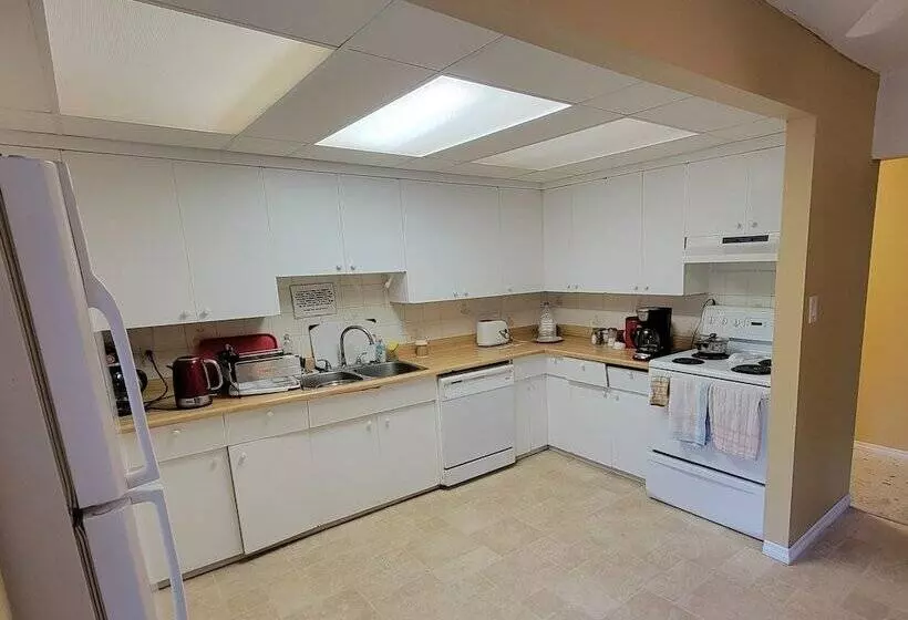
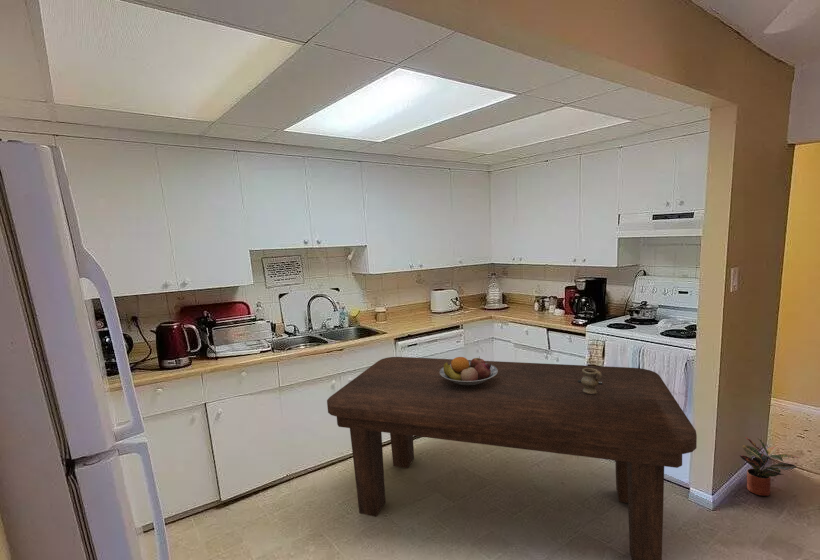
+ potted plant (766, 467)
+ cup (589, 376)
+ dining table (496, 445)
+ fruit bowl (468, 368)
